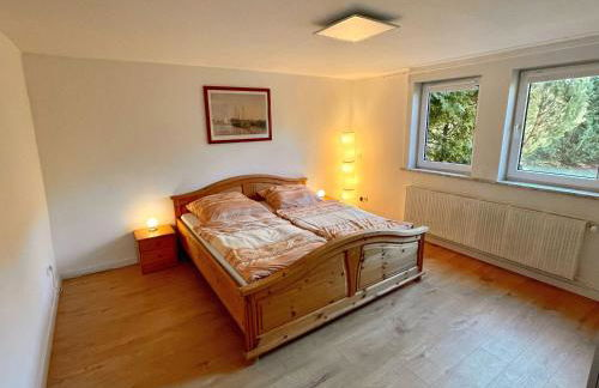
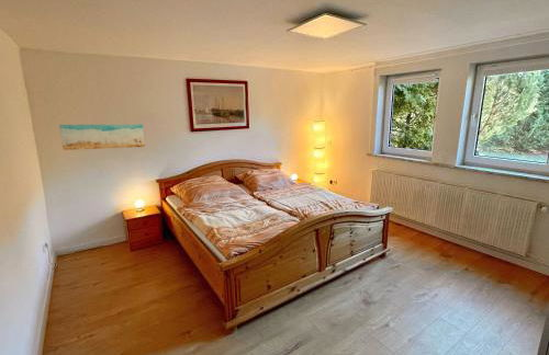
+ wall art (104, 136)
